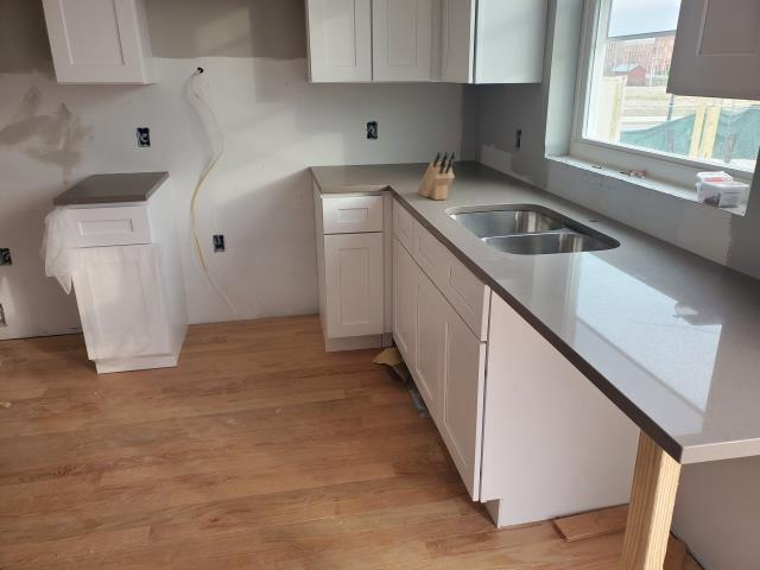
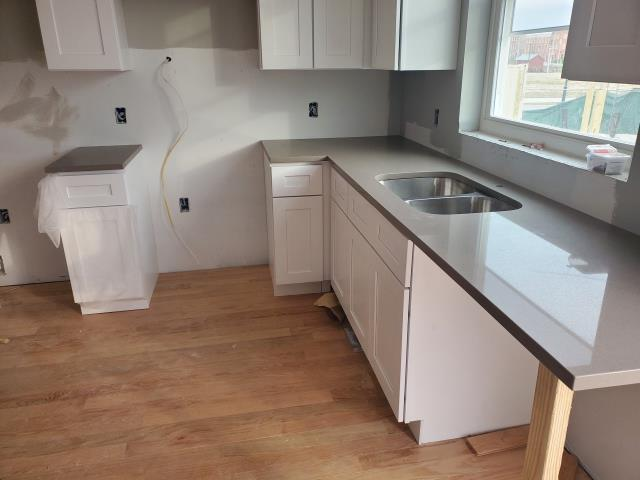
- knife block (437, 172)
